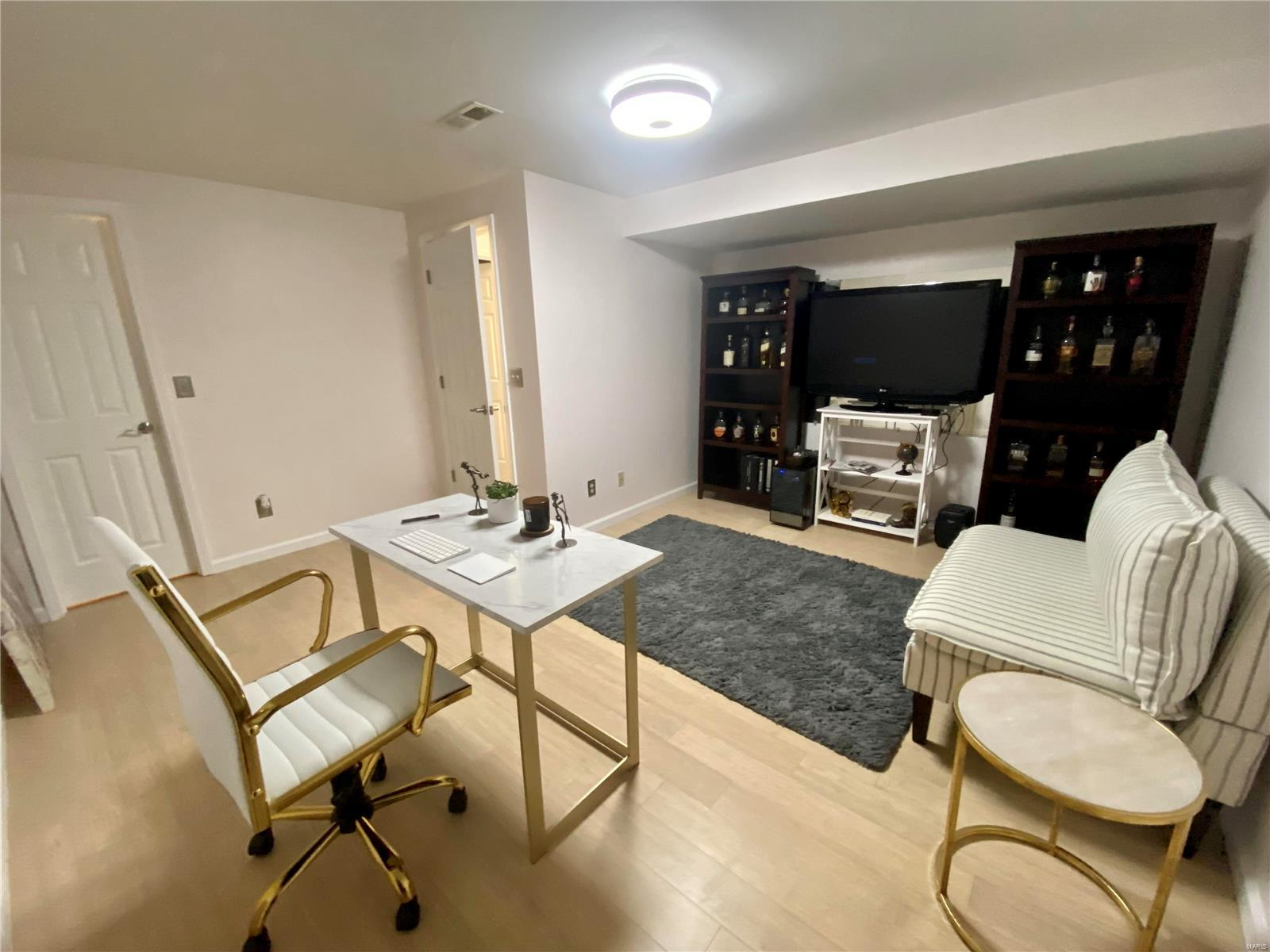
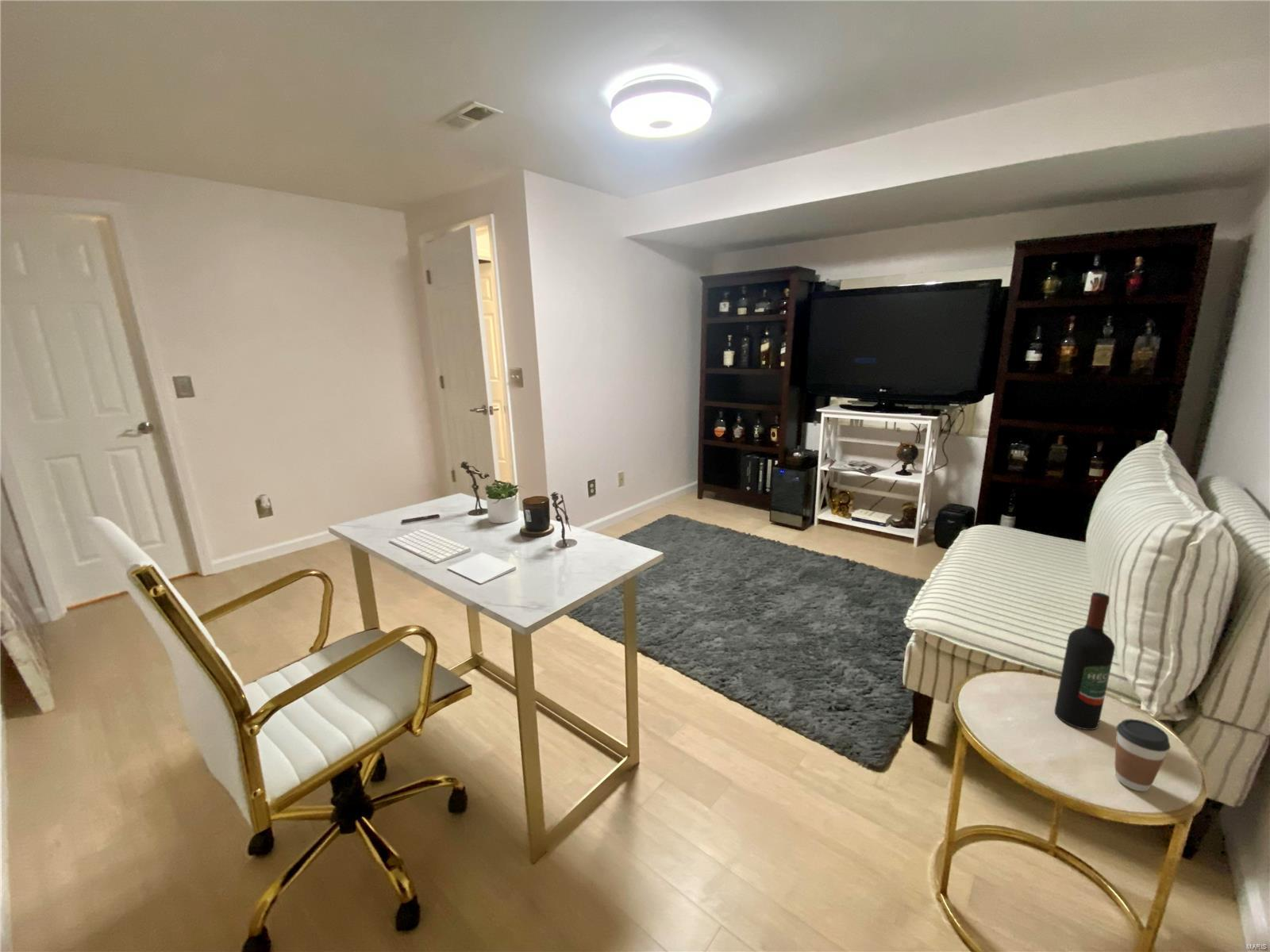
+ coffee cup (1137, 755)
+ wine bottle (1087, 658)
